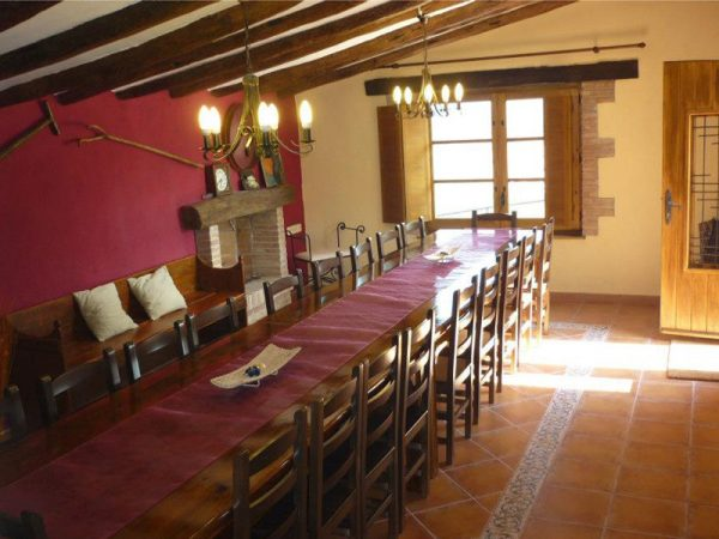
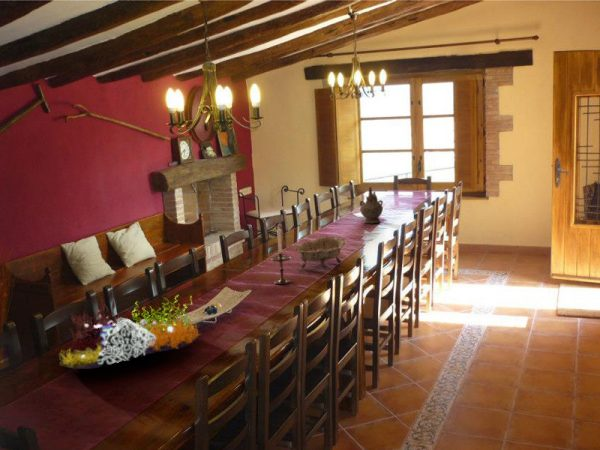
+ candlestick (280, 252)
+ decorative bowl (320, 254)
+ flower arrangement (126, 327)
+ ceremonial vessel (371, 204)
